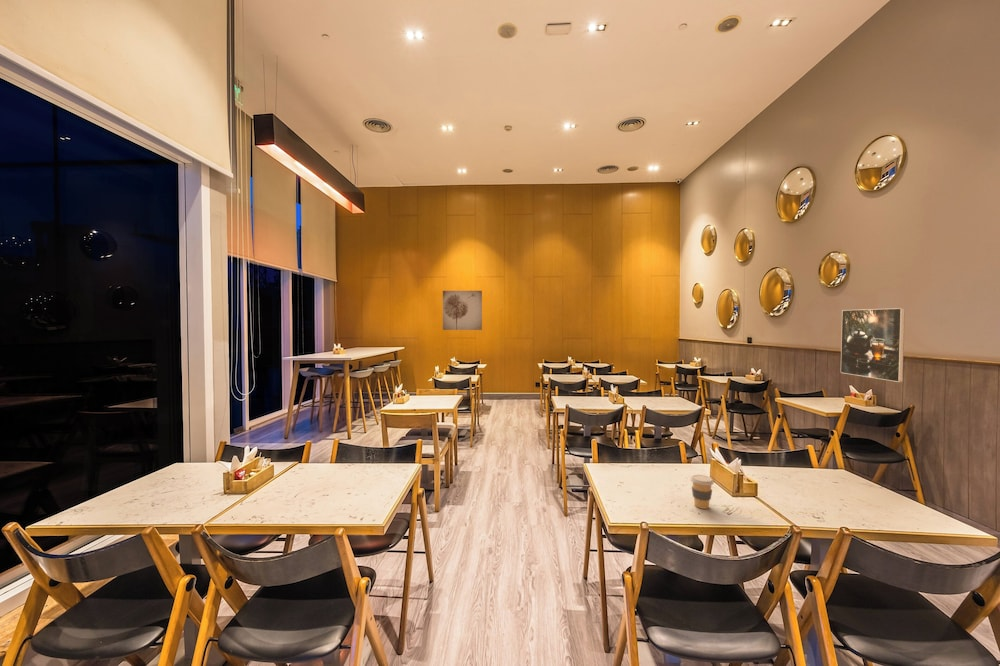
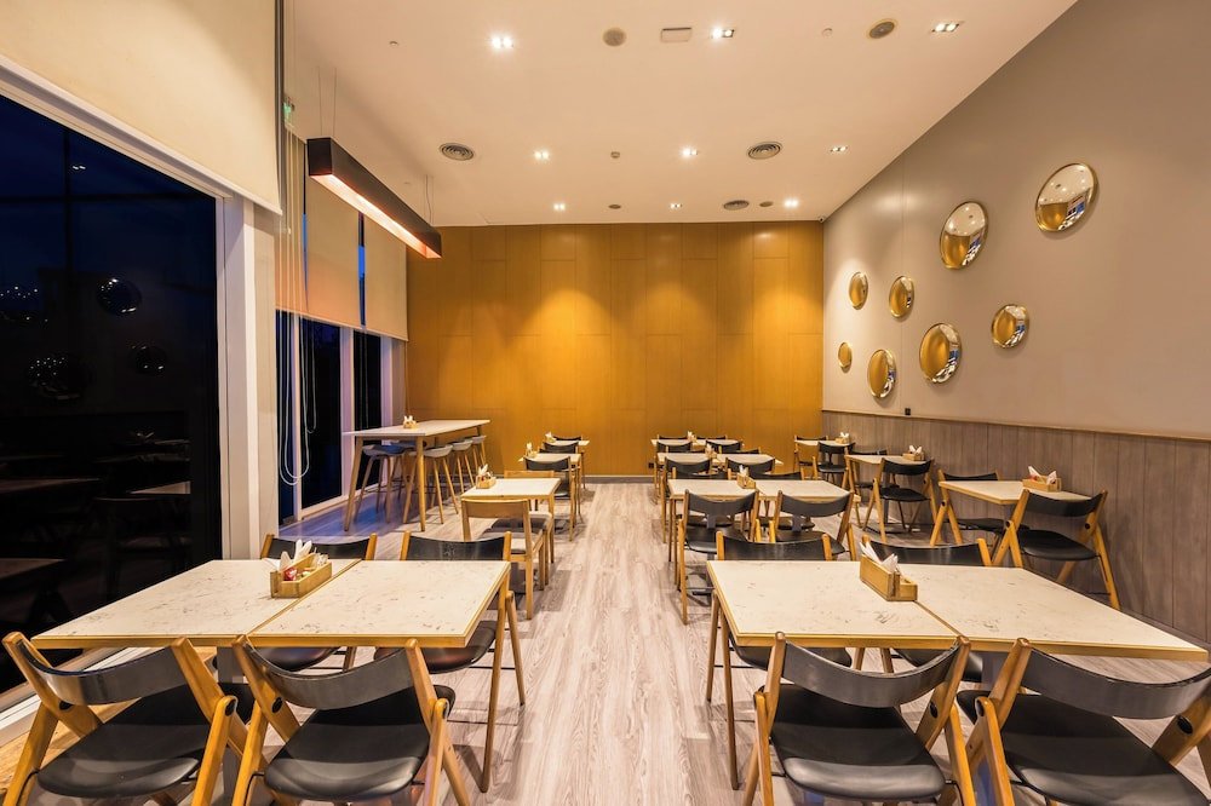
- wall art (462, 310)
- coffee cup (701, 491)
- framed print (869, 343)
